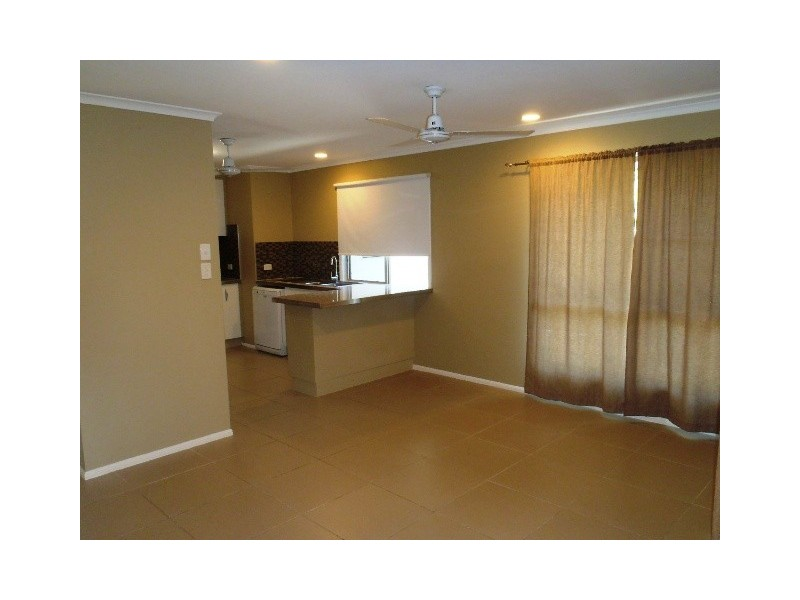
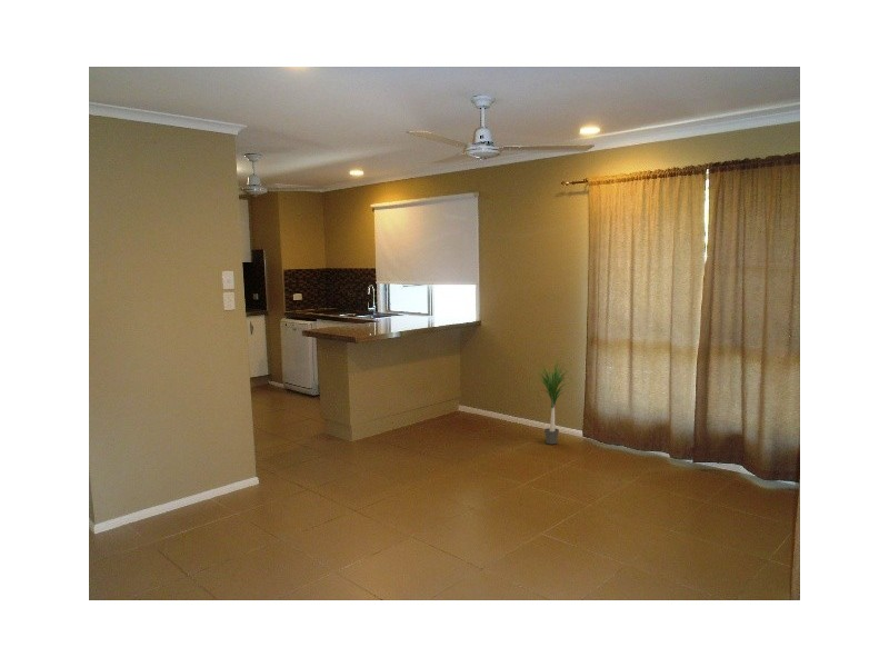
+ potted plant (552, 399)
